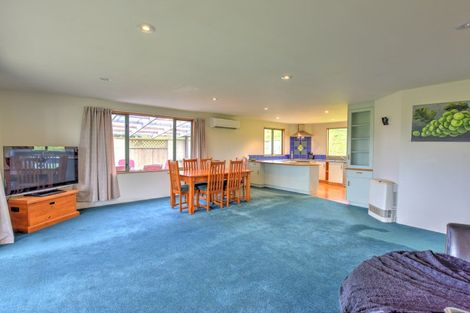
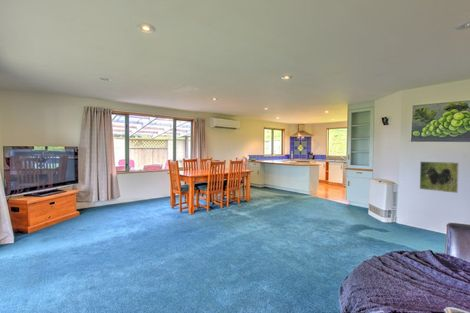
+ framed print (438, 176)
